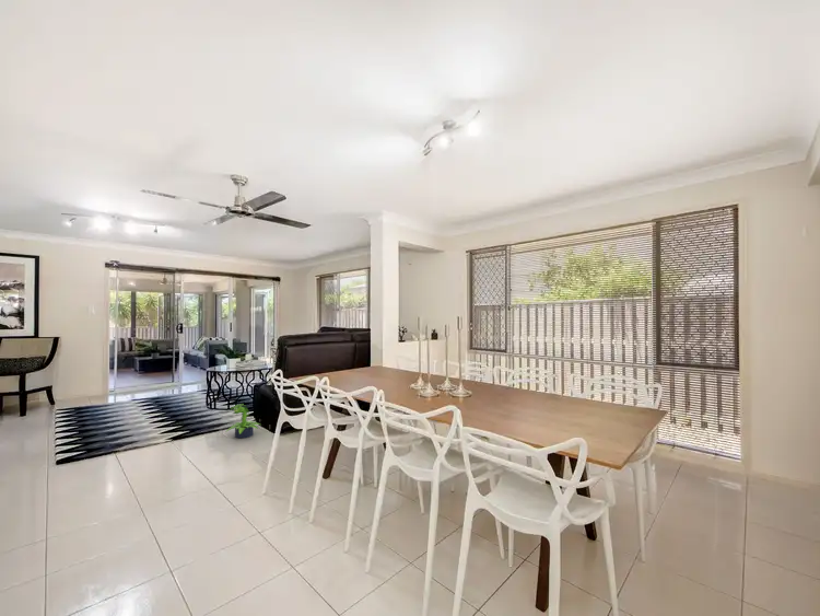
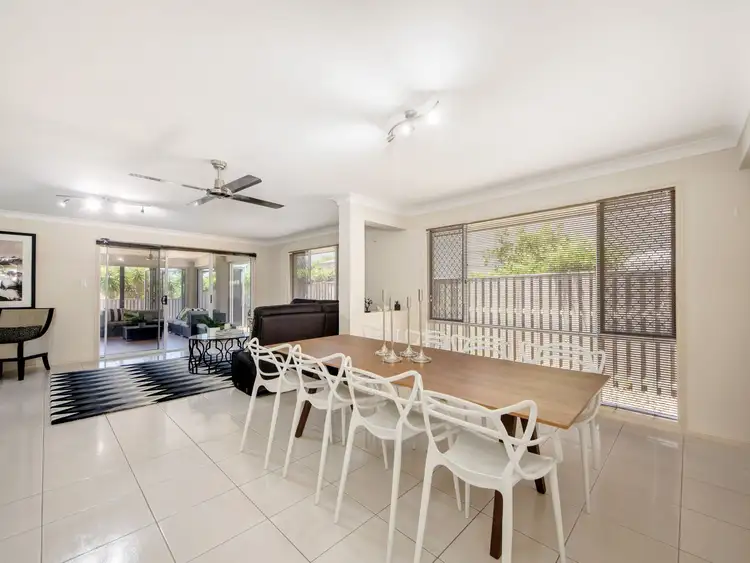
- potted plant (244, 419)
